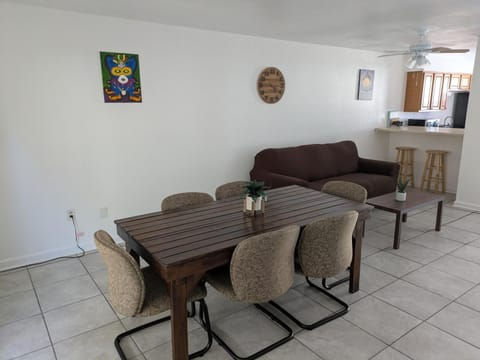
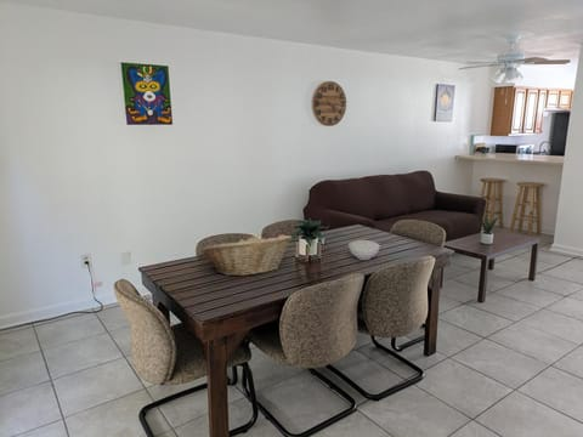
+ bowl (363, 249)
+ fruit basket (248, 250)
